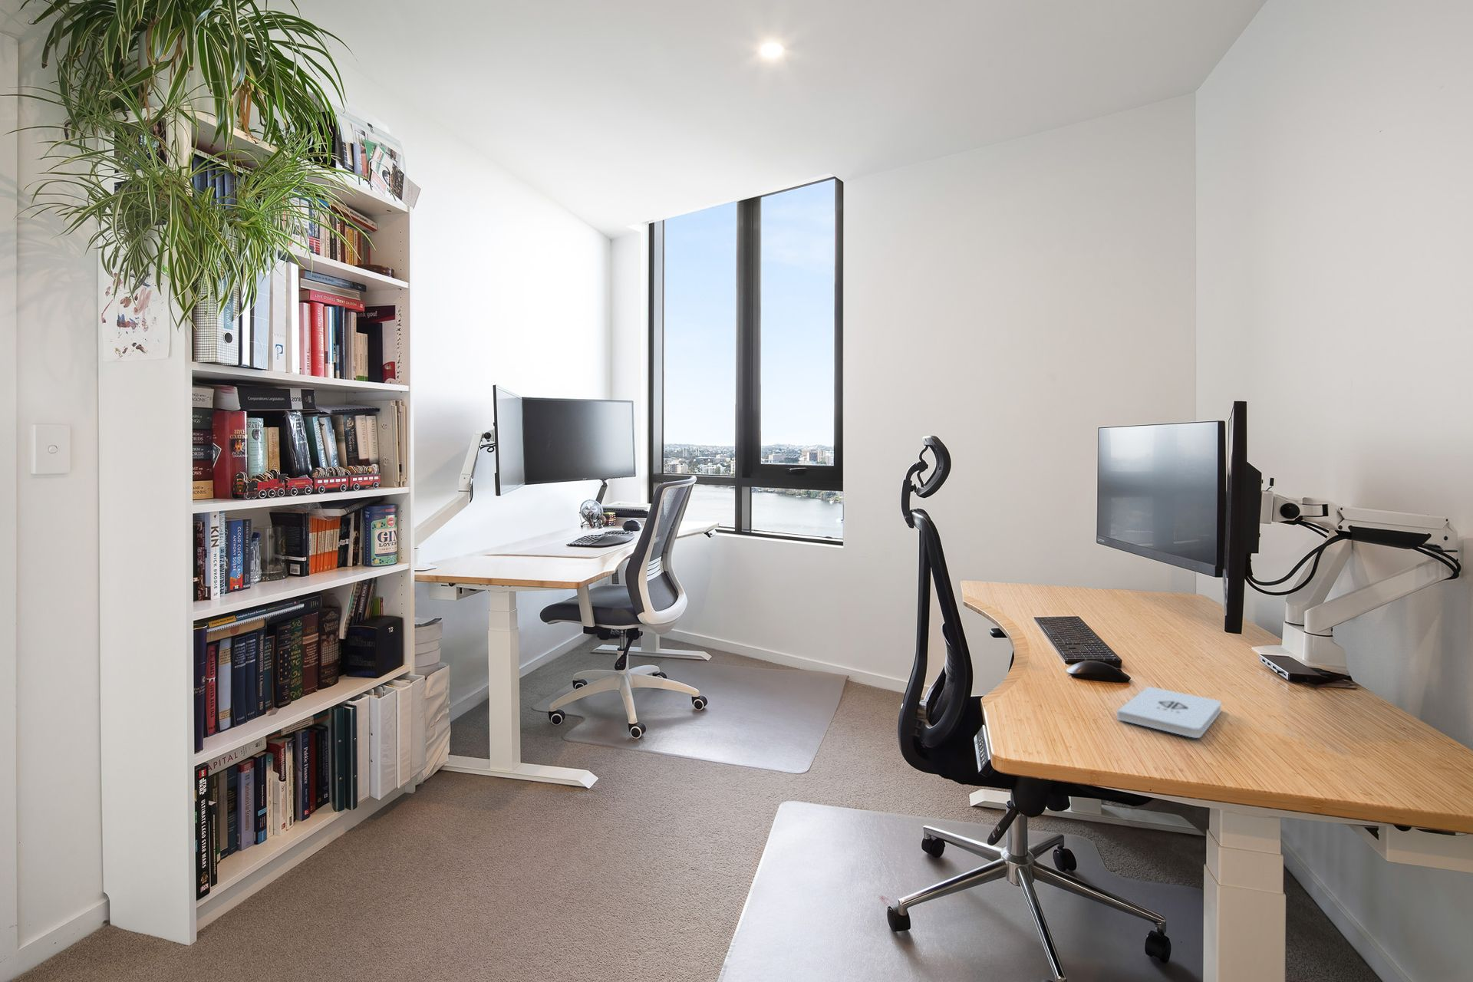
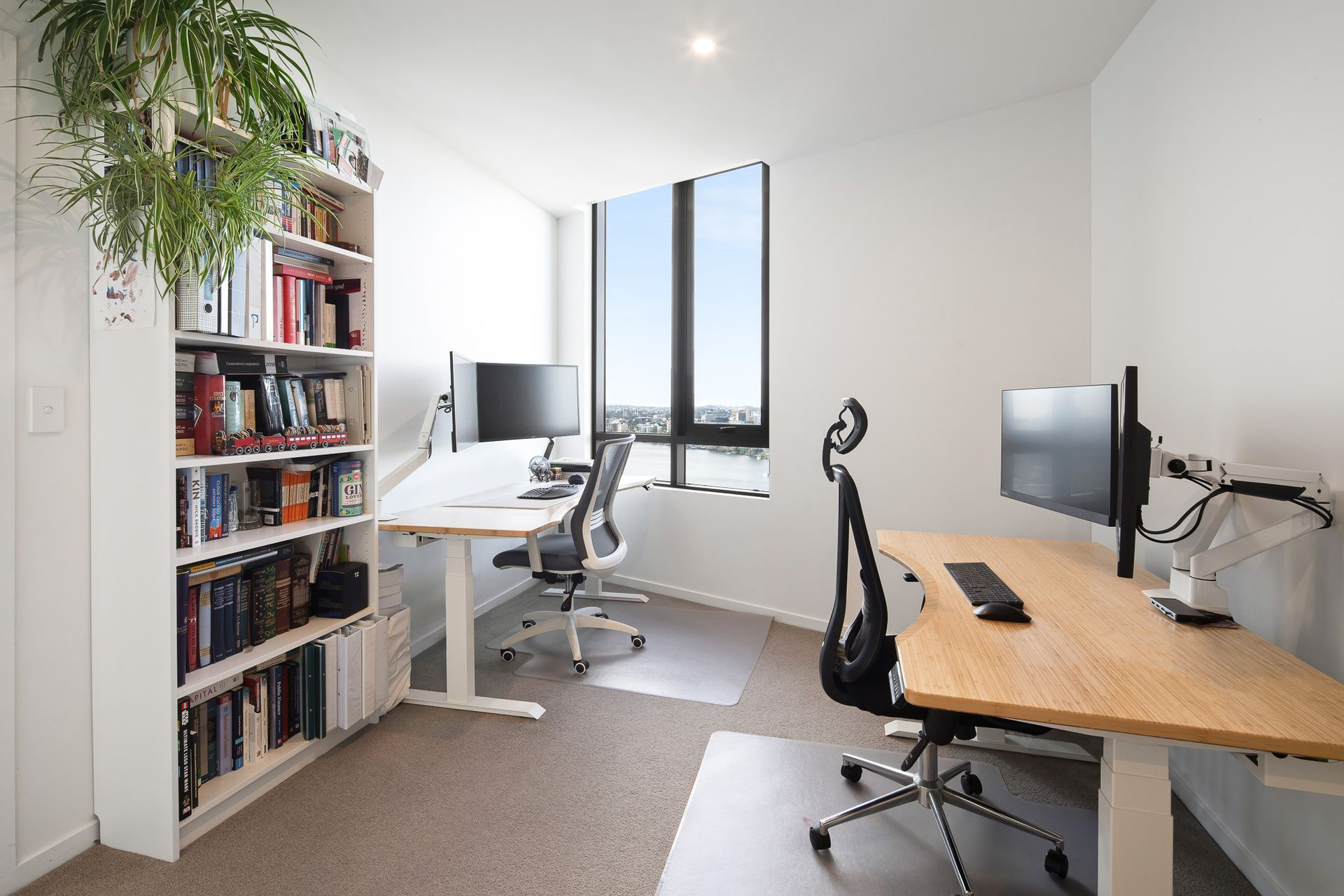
- notepad (1171, 710)
